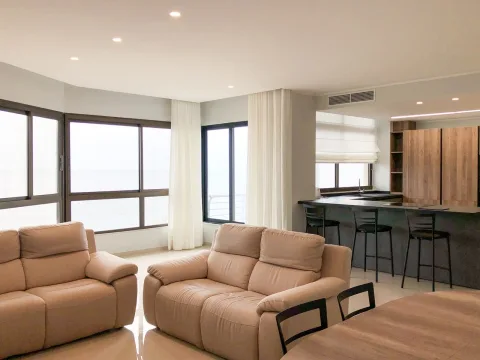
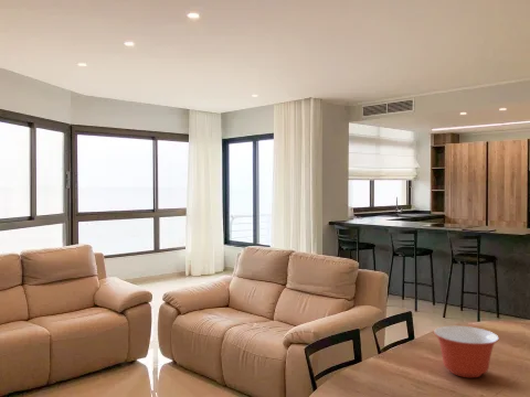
+ mixing bowl (465, 353)
